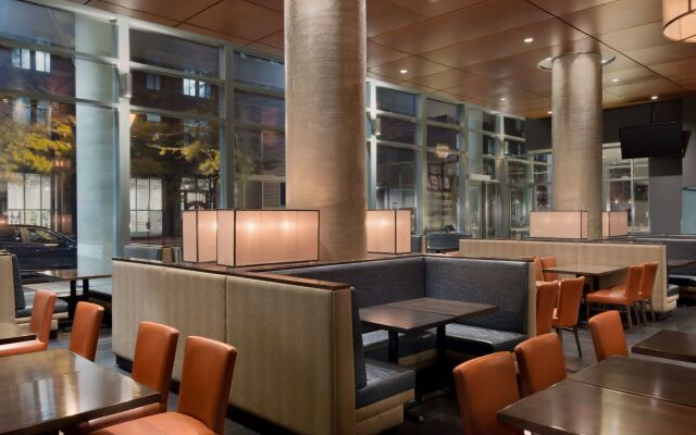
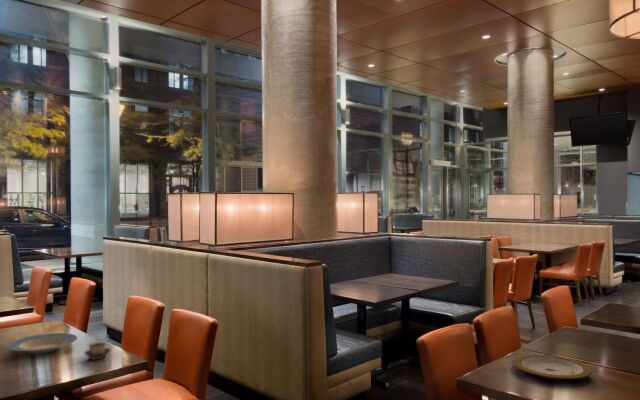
+ plate (43, 345)
+ cup (97, 350)
+ plate (551, 368)
